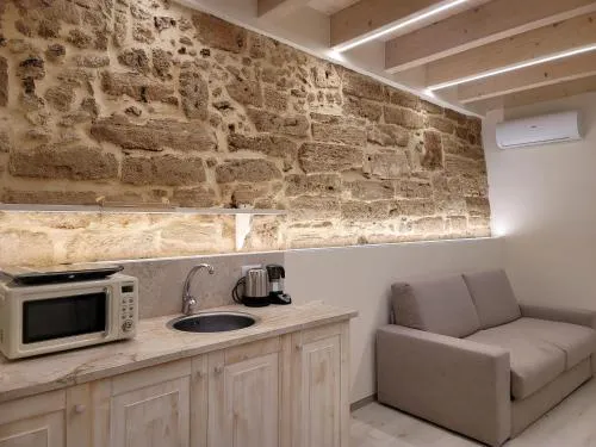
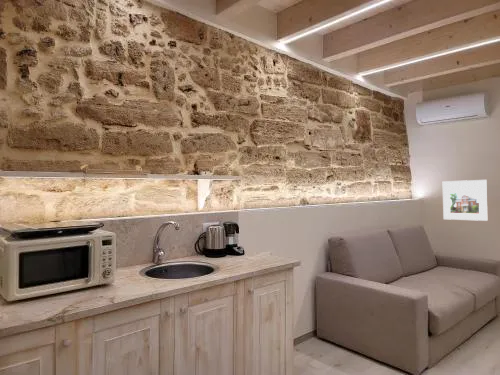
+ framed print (464, 200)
